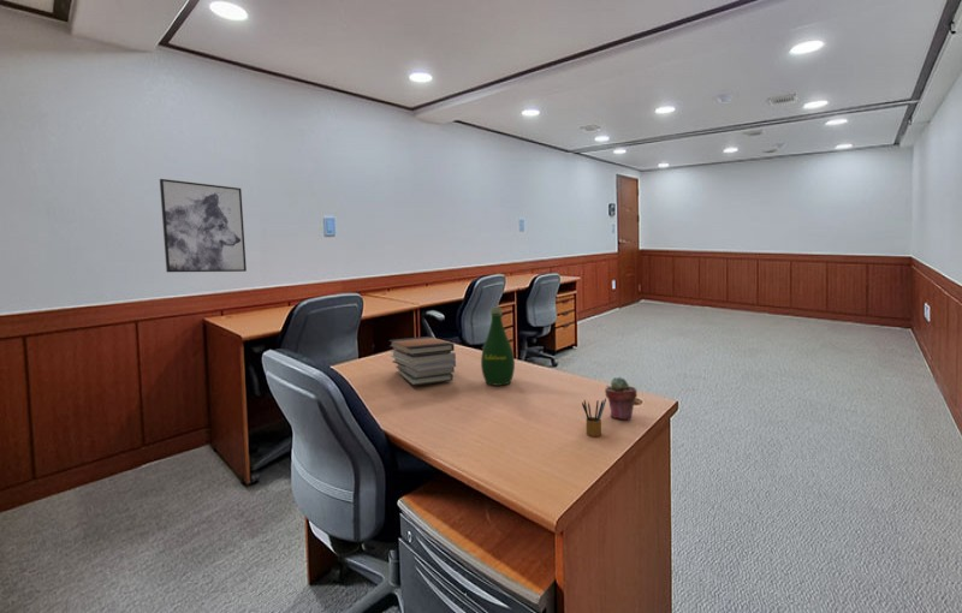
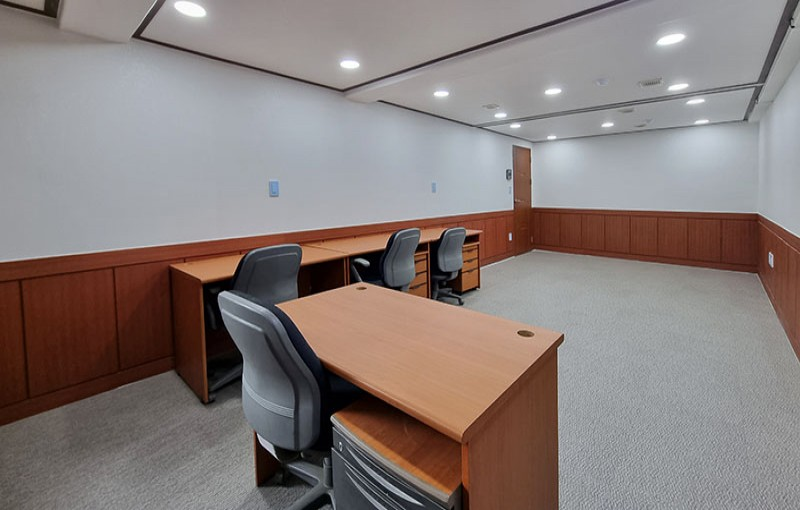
- book stack (421, 358)
- pencil box (593, 417)
- bottle (497, 345)
- potted succulent (620, 397)
- wall art (206, 227)
